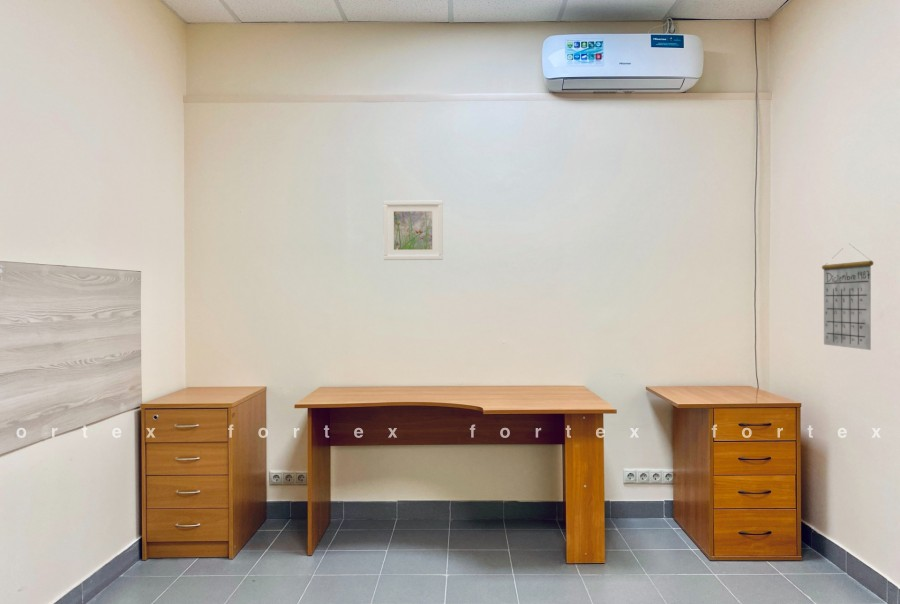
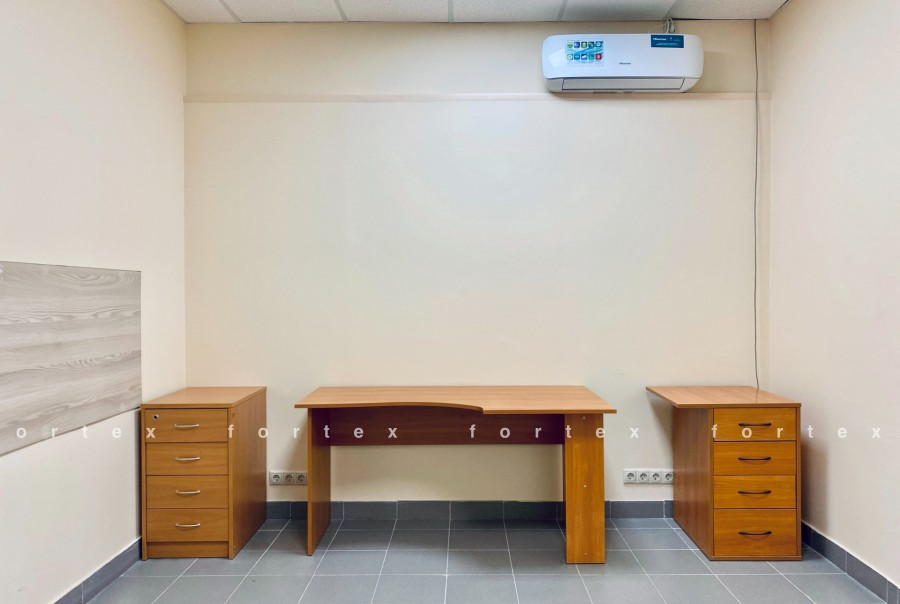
- calendar (846, 295)
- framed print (413, 230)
